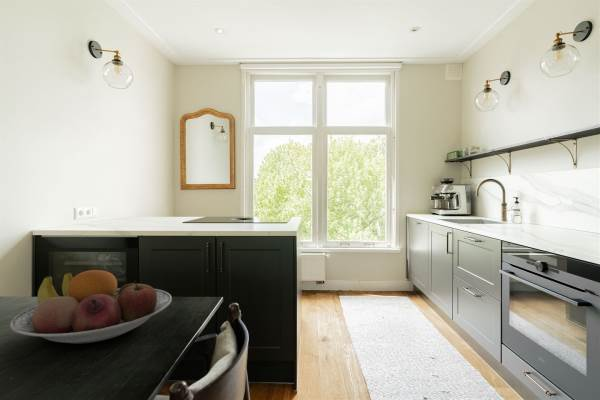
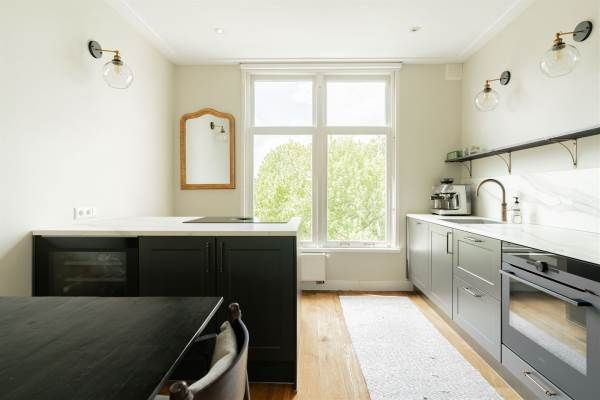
- fruit bowl (100, 300)
